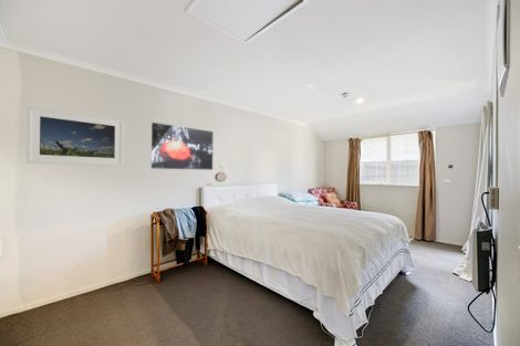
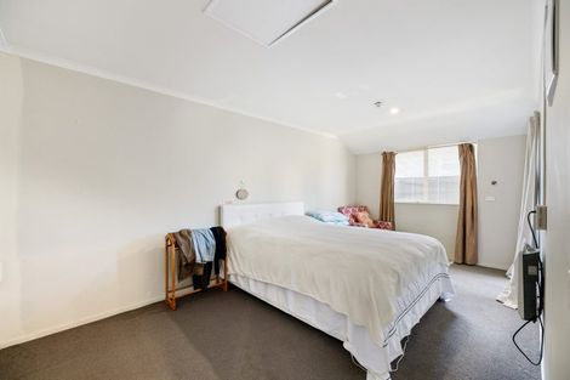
- wall art (185, 148)
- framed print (80, 138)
